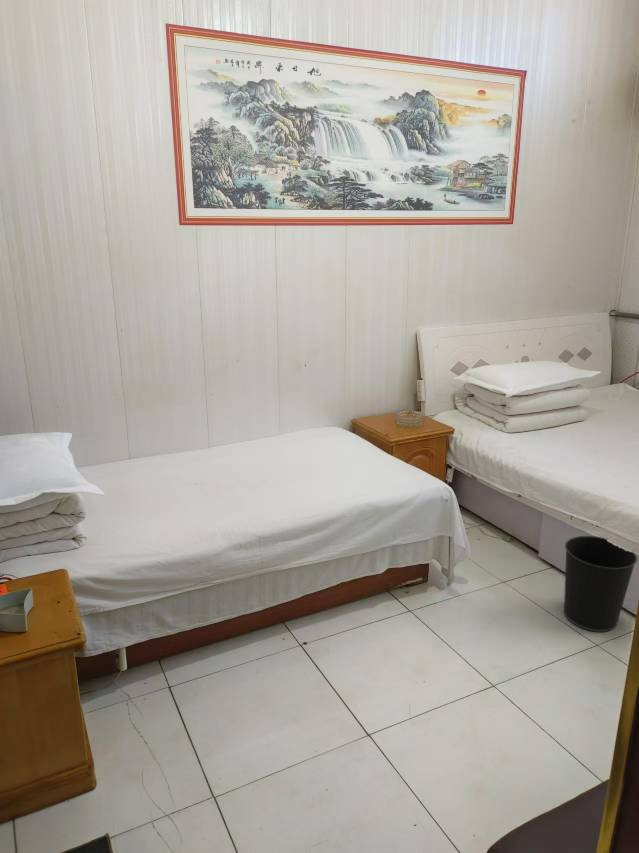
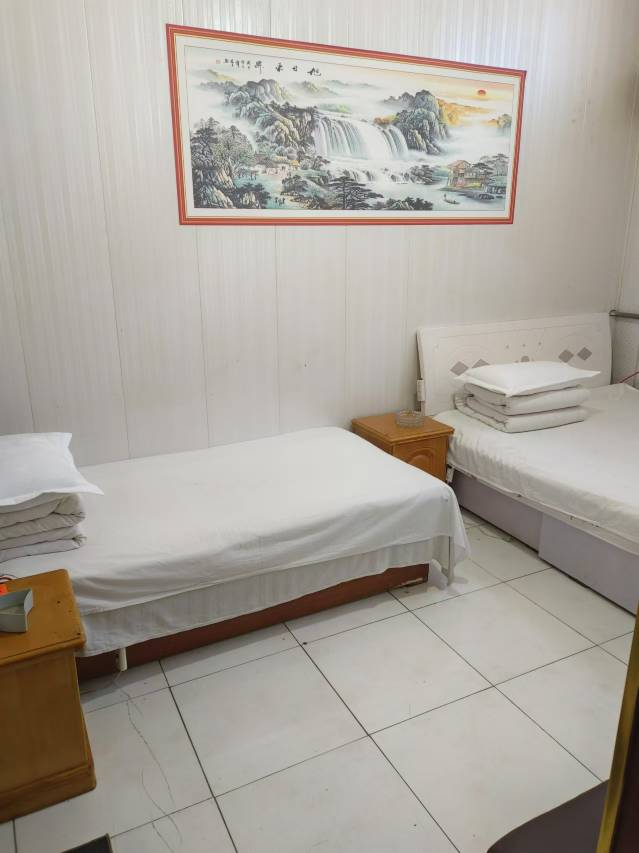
- wastebasket (595, 584)
